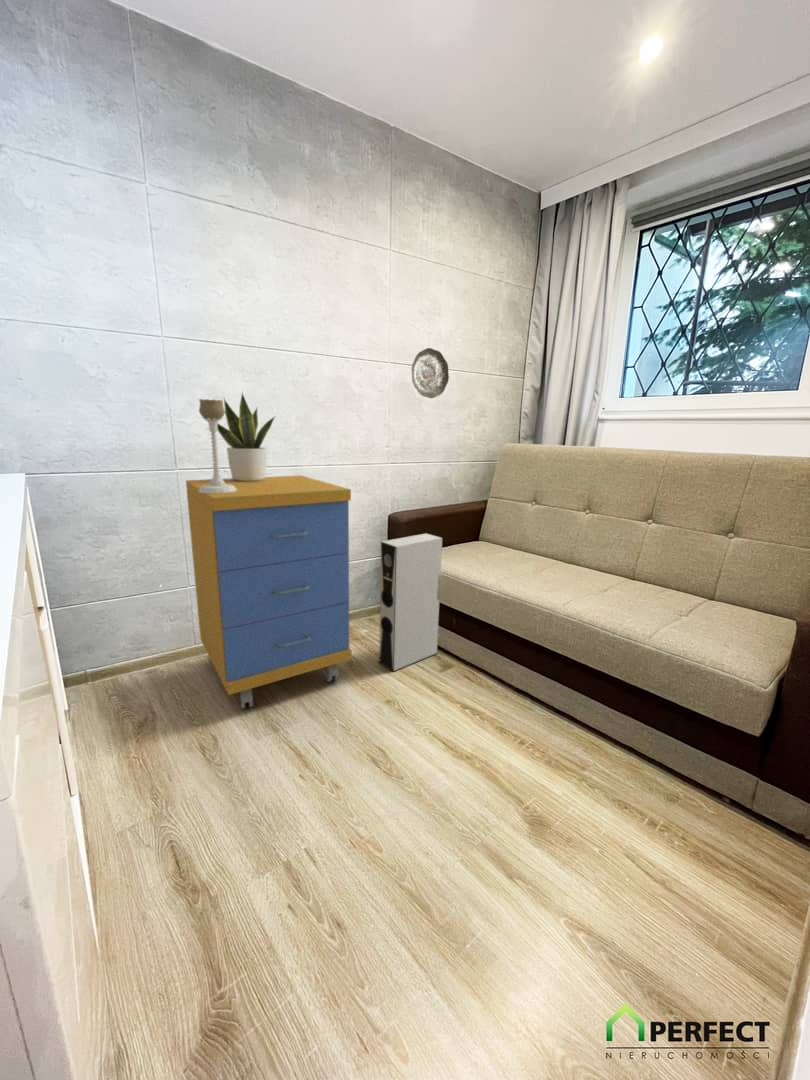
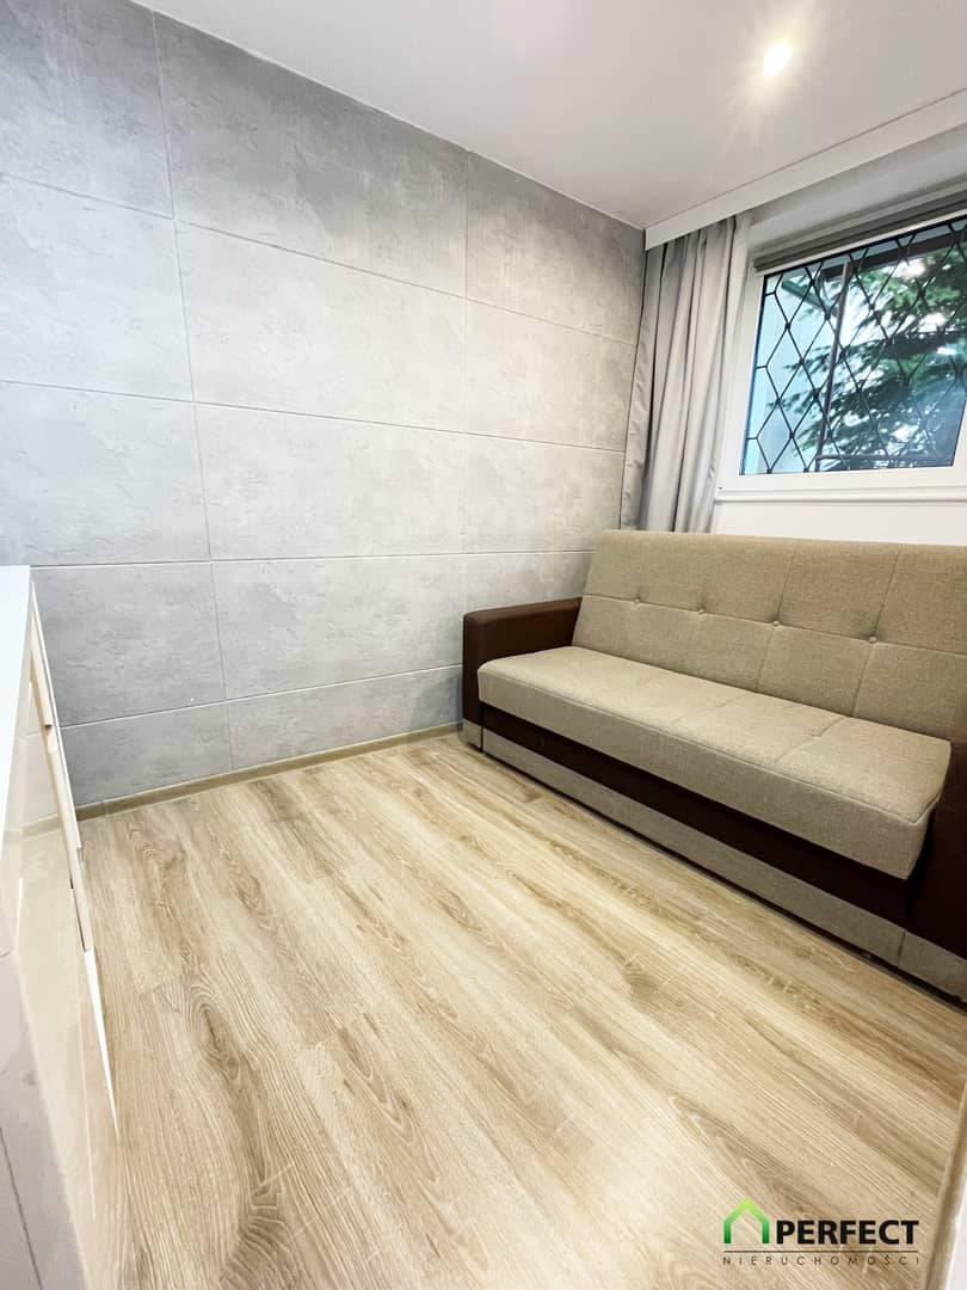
- speaker (410, 600)
- decorative plate (429, 373)
- potted plant (247, 435)
- storage cabinet (270, 583)
- candle holder (214, 445)
